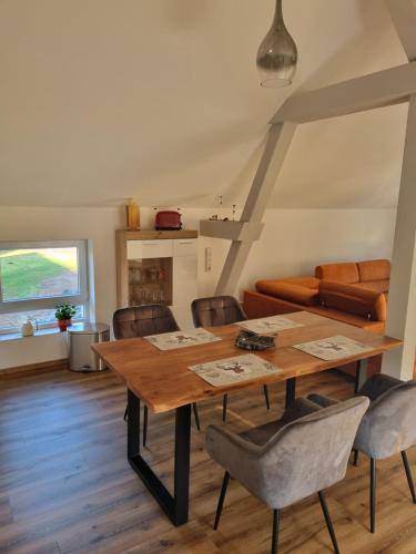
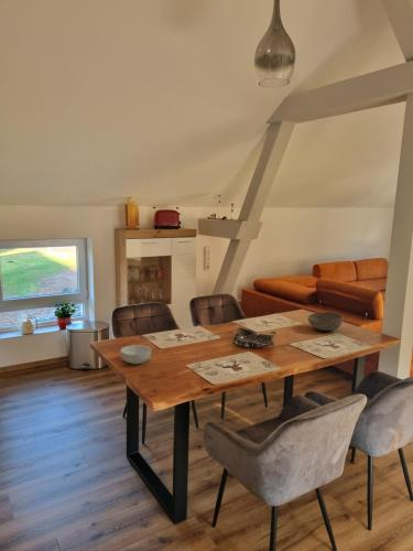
+ cereal bowl (135, 355)
+ bowl (324, 322)
